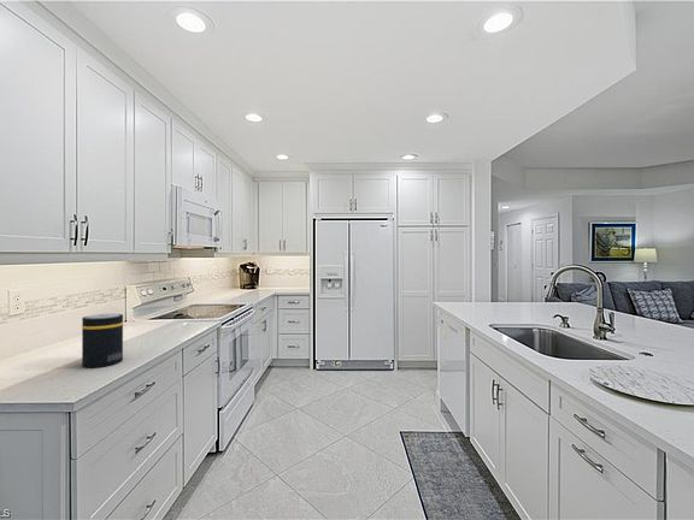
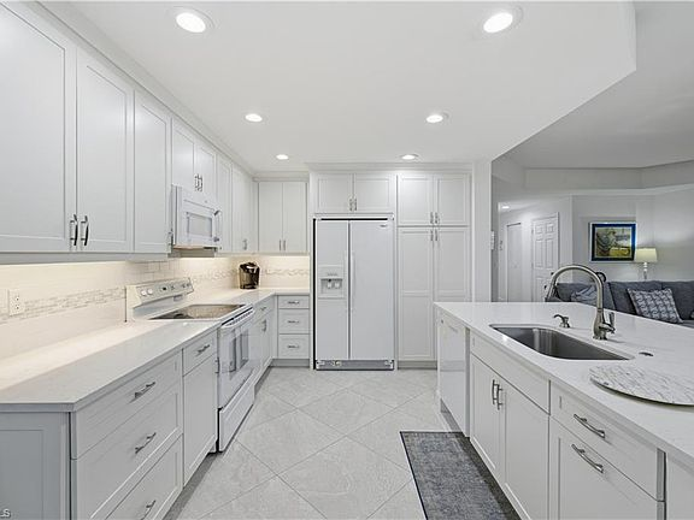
- cylinder (102, 338)
